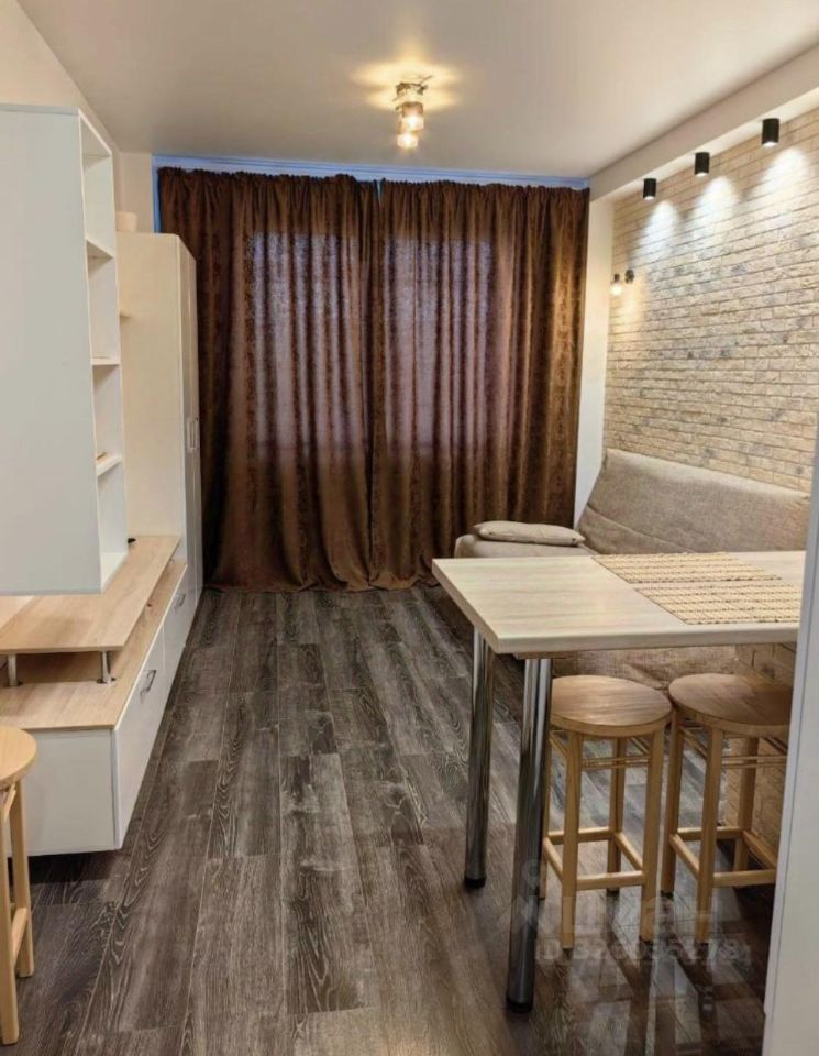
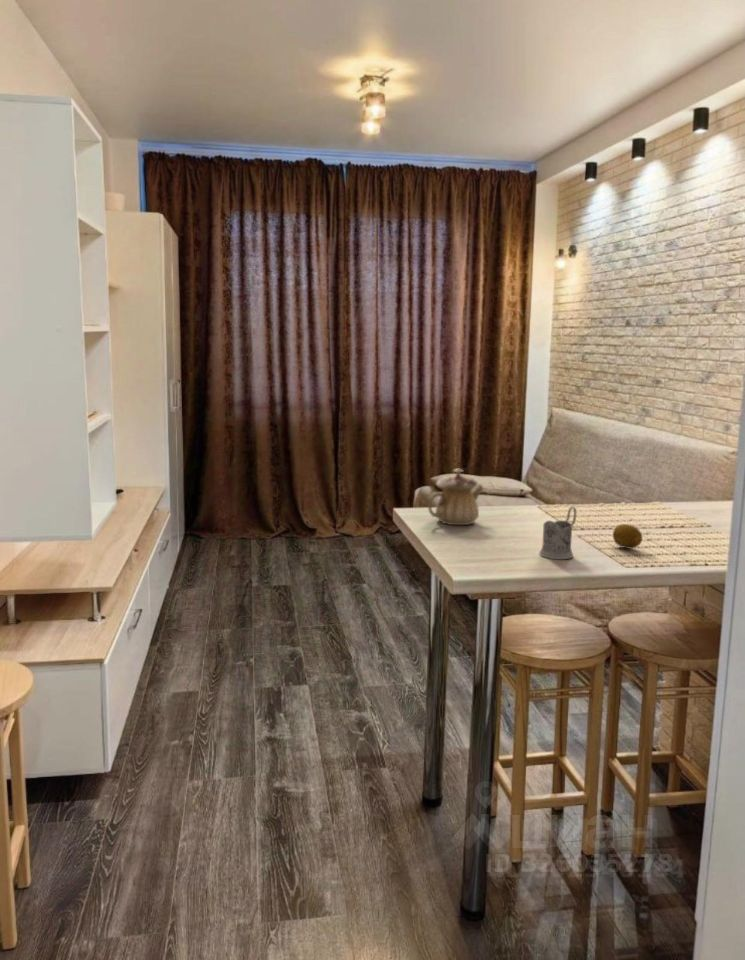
+ teapot (455, 495)
+ tea glass holder (561, 530)
+ fruit (627, 536)
